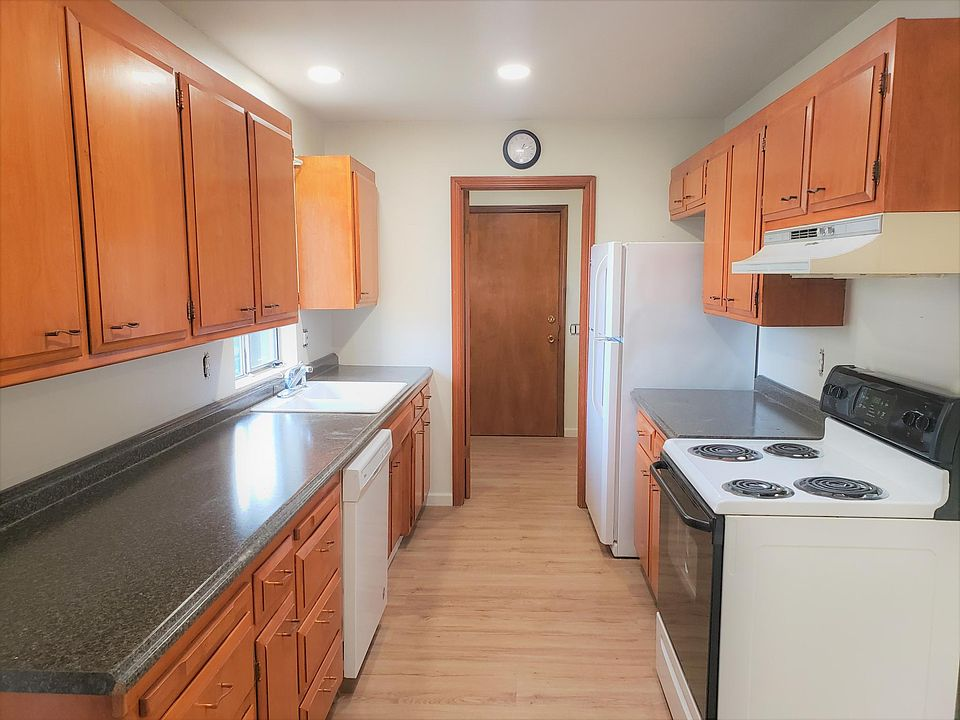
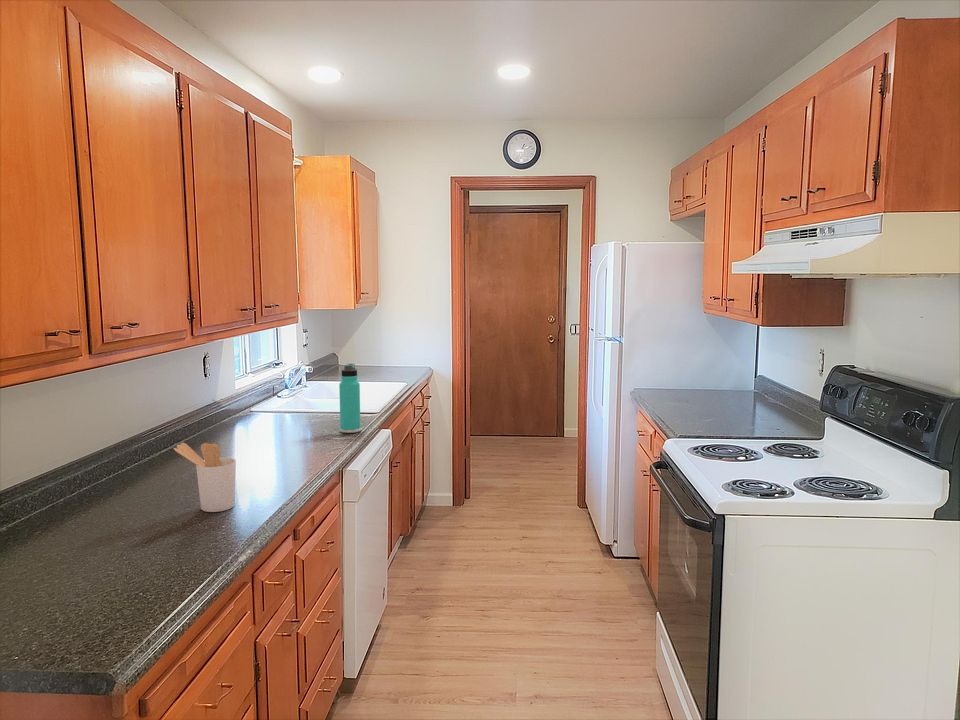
+ thermos bottle (349, 397)
+ utensil holder (206, 474)
